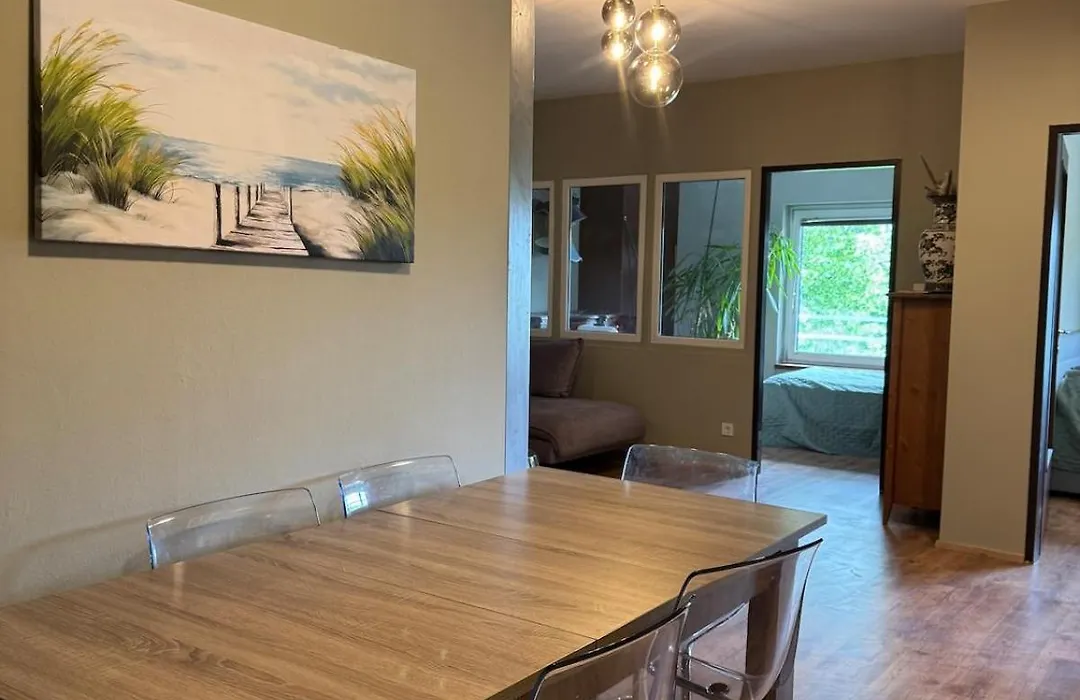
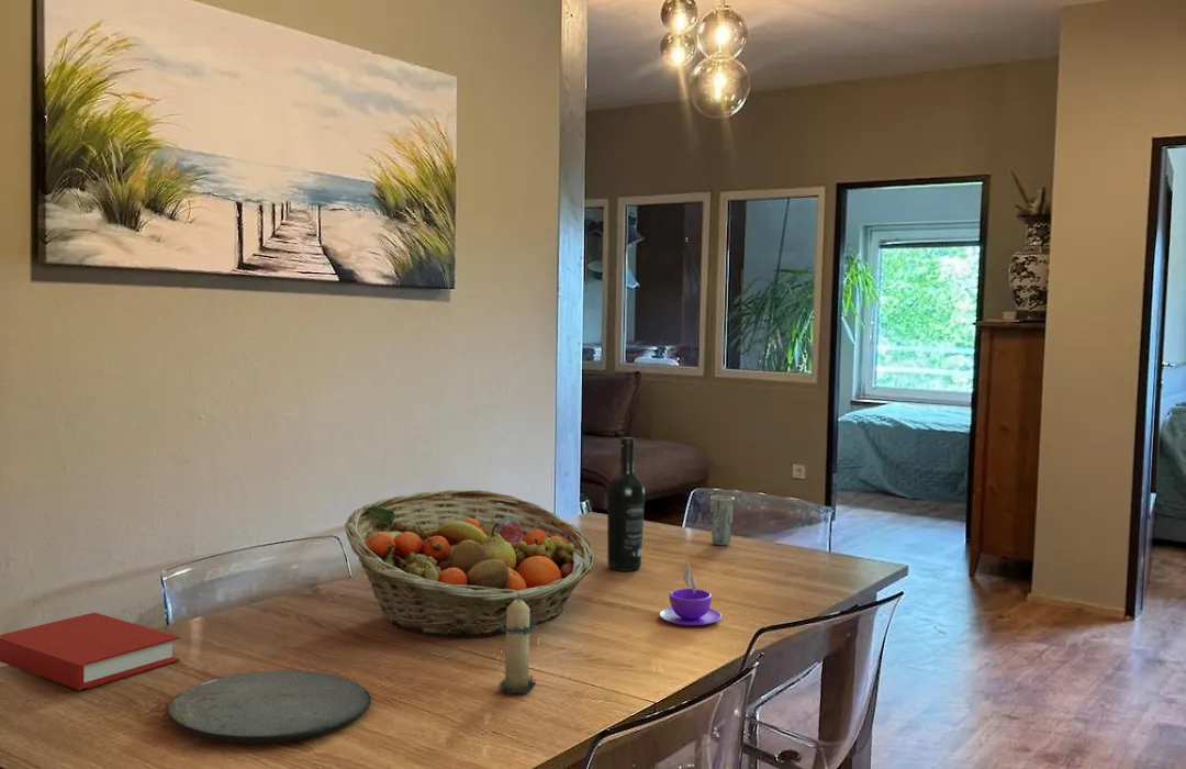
+ wine bottle (626, 502)
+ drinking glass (721, 520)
+ coffee cup (691, 590)
+ candle (517, 642)
+ book (87, 648)
+ fruit basket (472, 558)
+ plate (271, 703)
